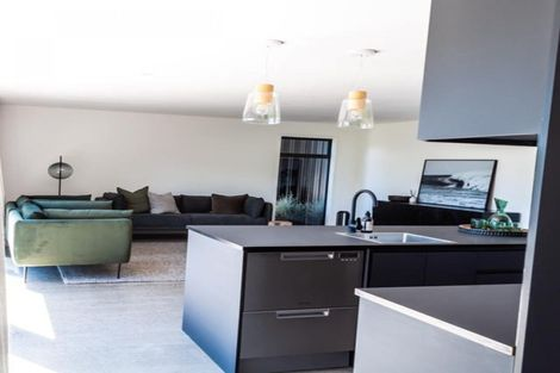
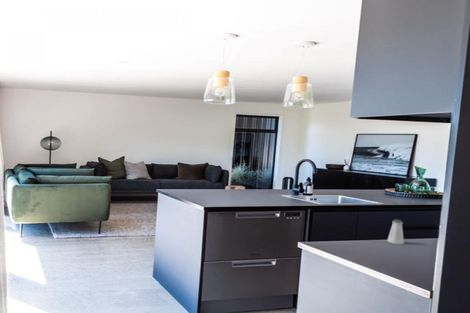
+ saltshaker (396, 231)
